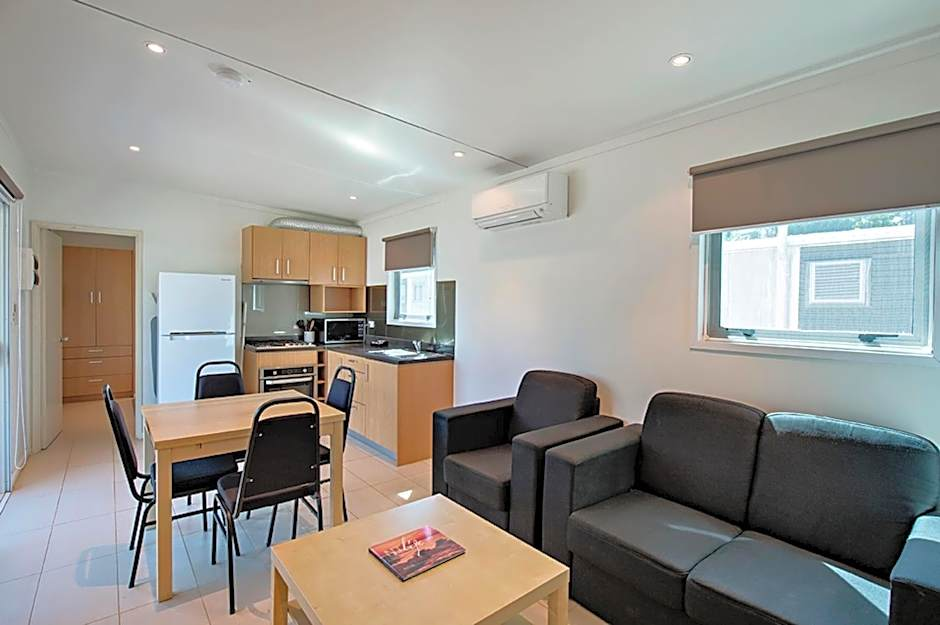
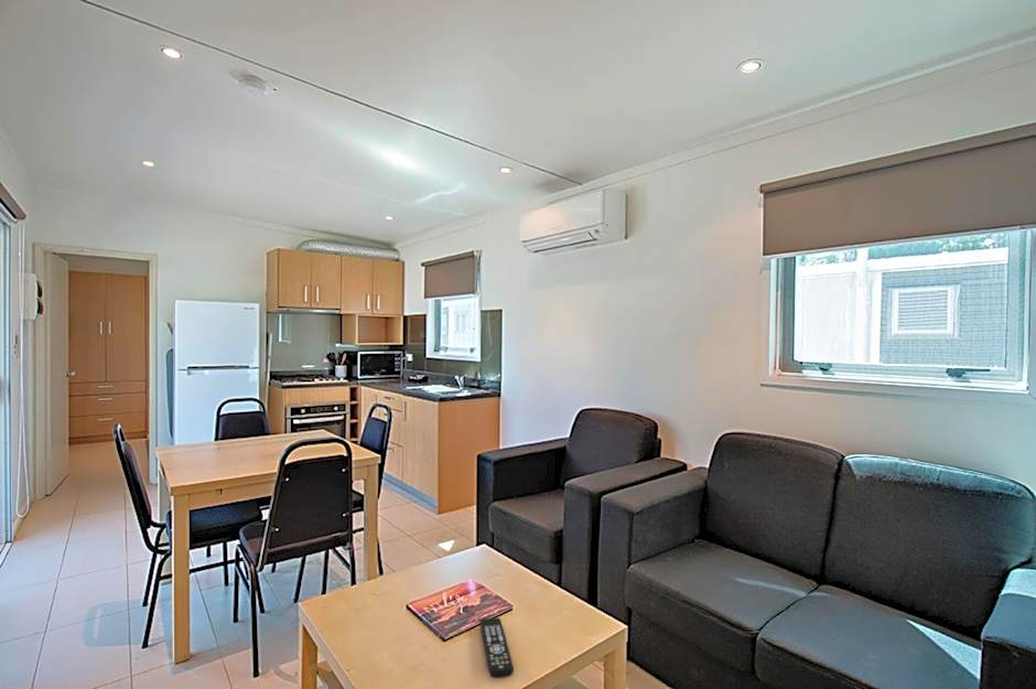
+ remote control (495, 645)
